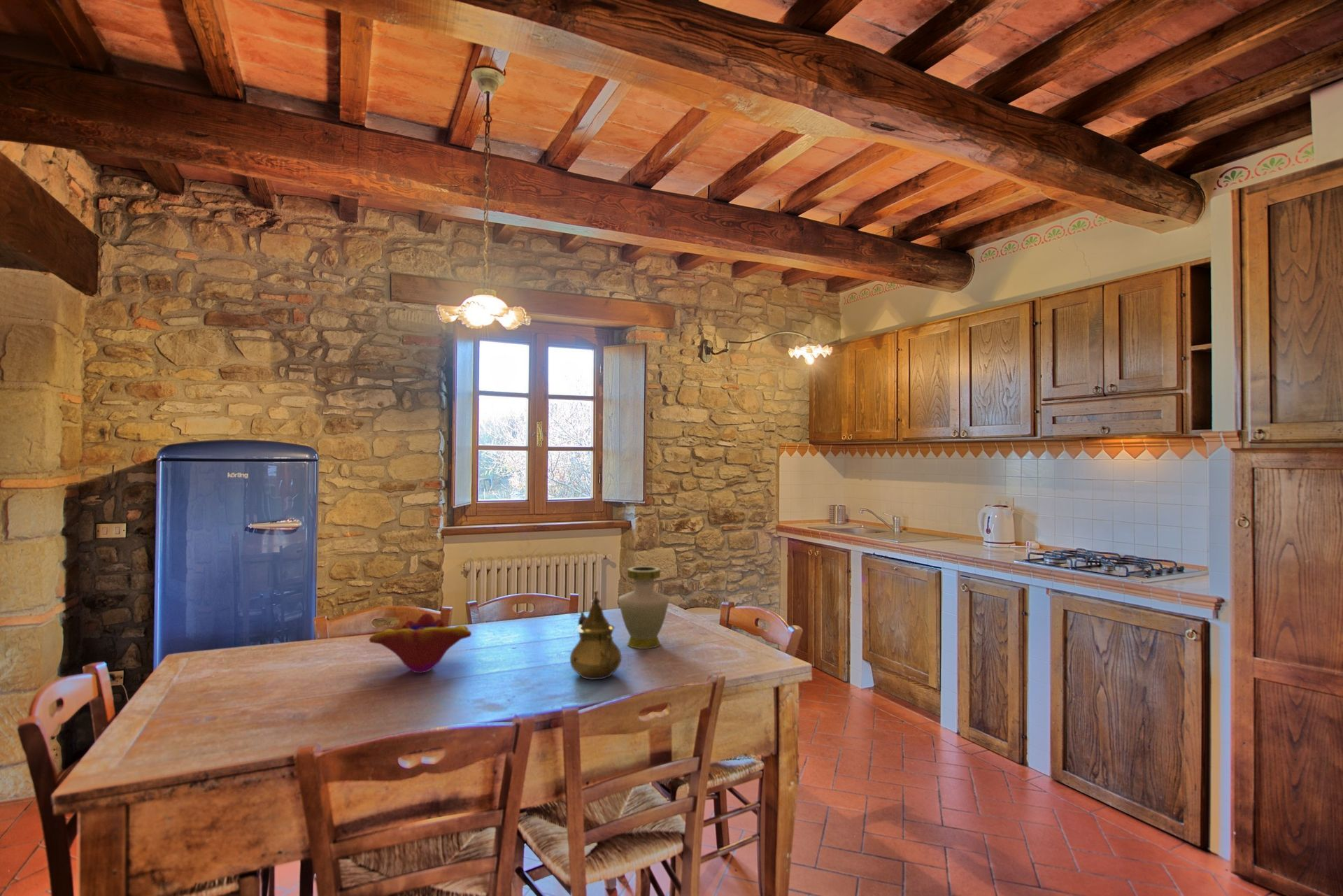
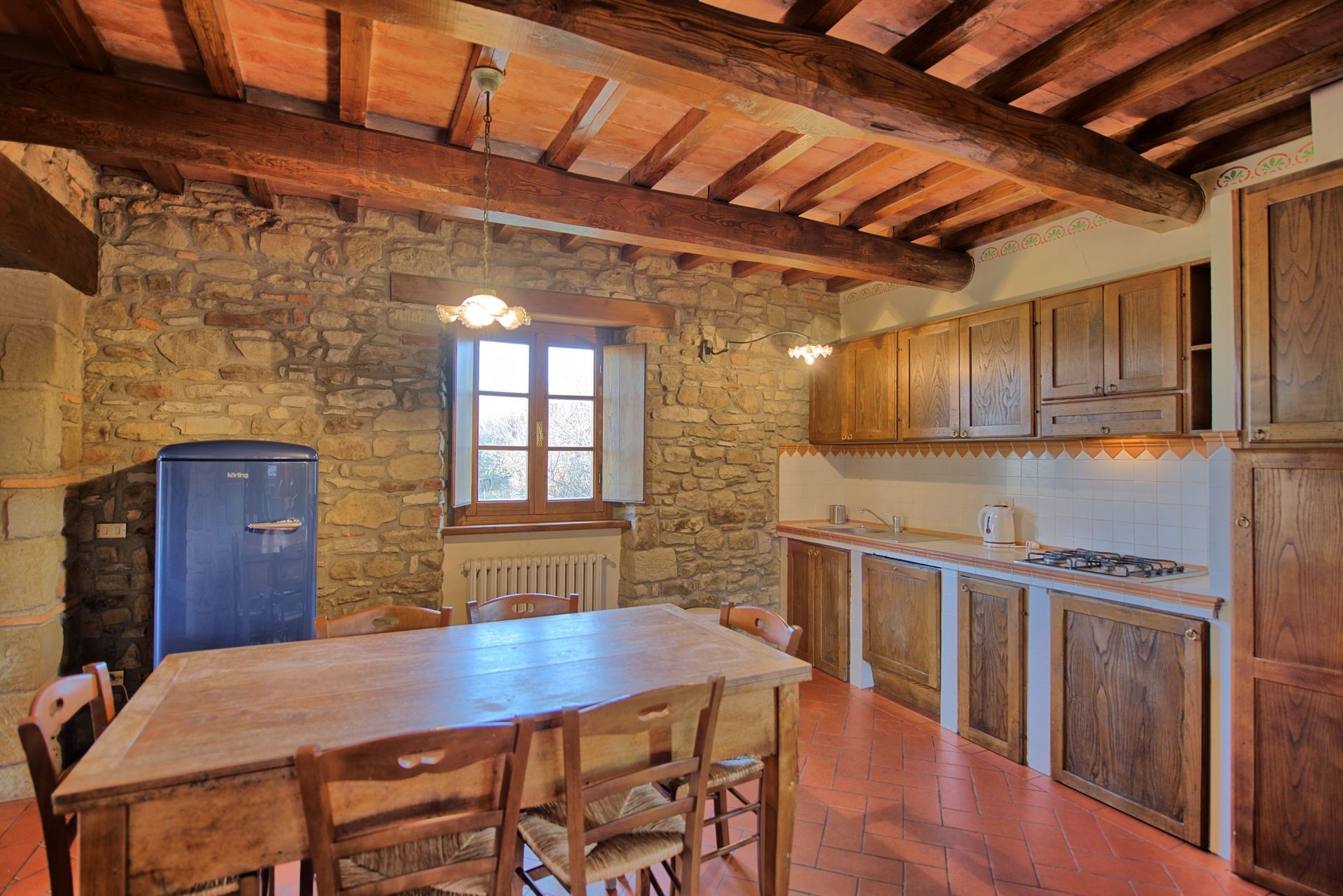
- vase (644, 606)
- decorative bowl (422, 643)
- teapot (595, 632)
